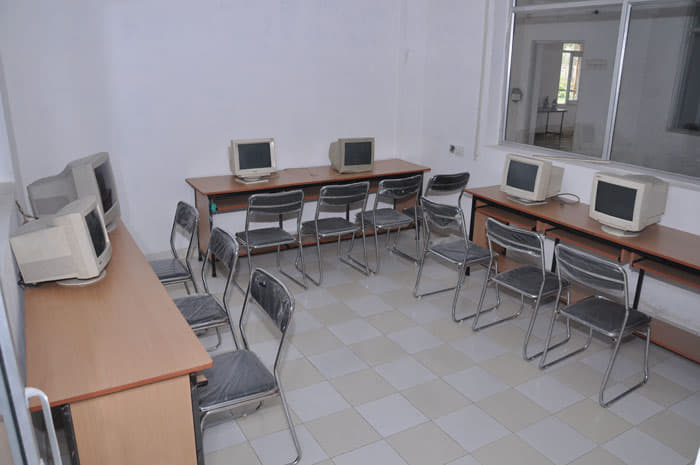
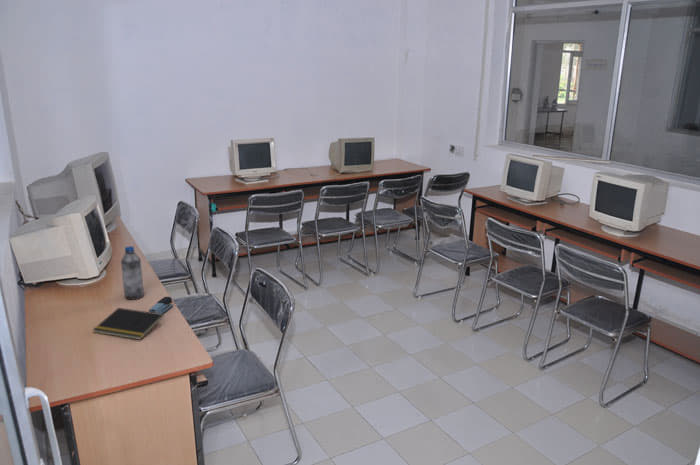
+ notepad (128, 323)
+ stapler (160, 306)
+ water bottle (131, 272)
